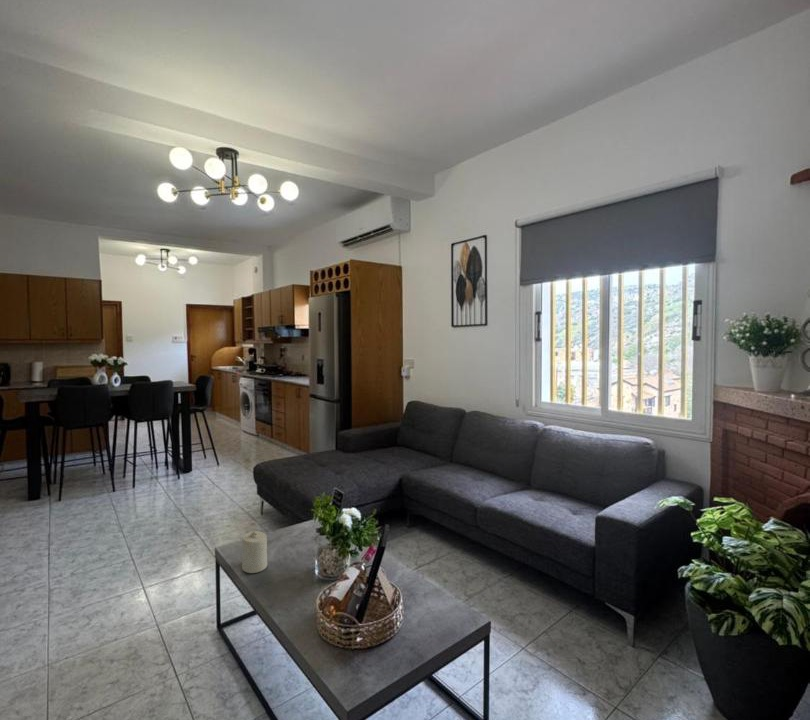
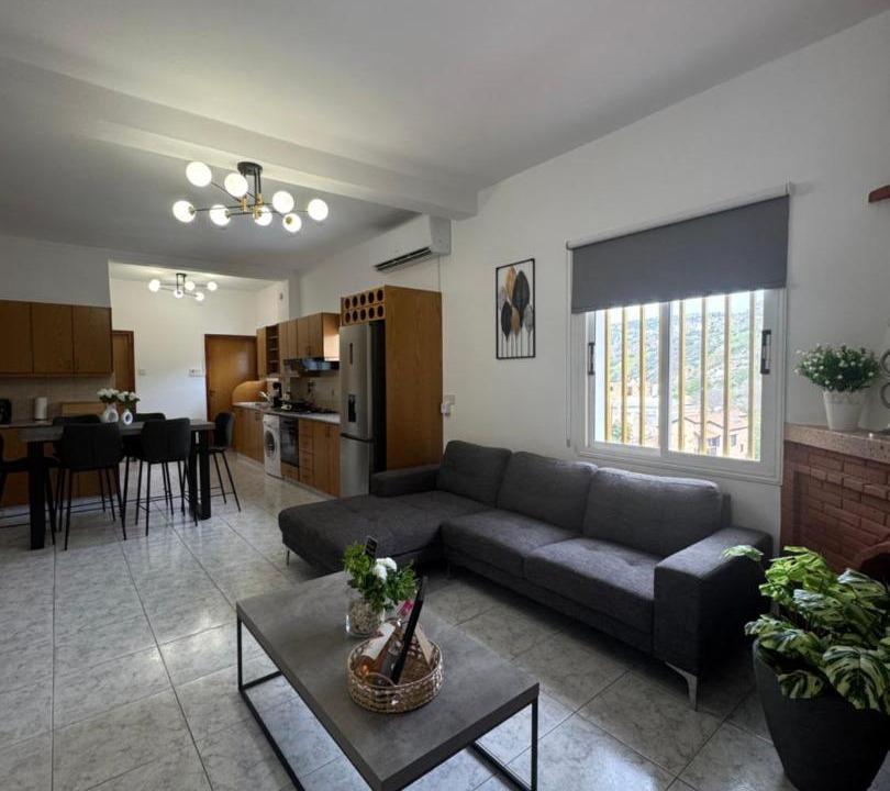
- candle (254, 548)
